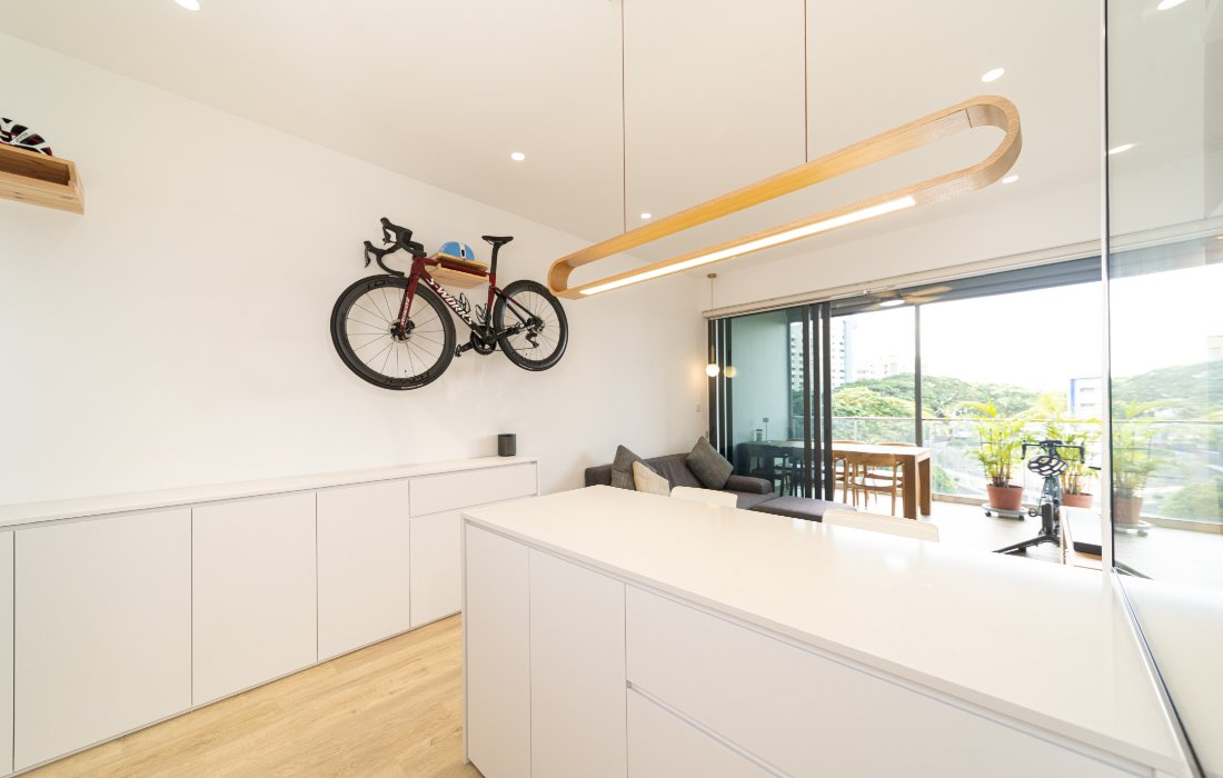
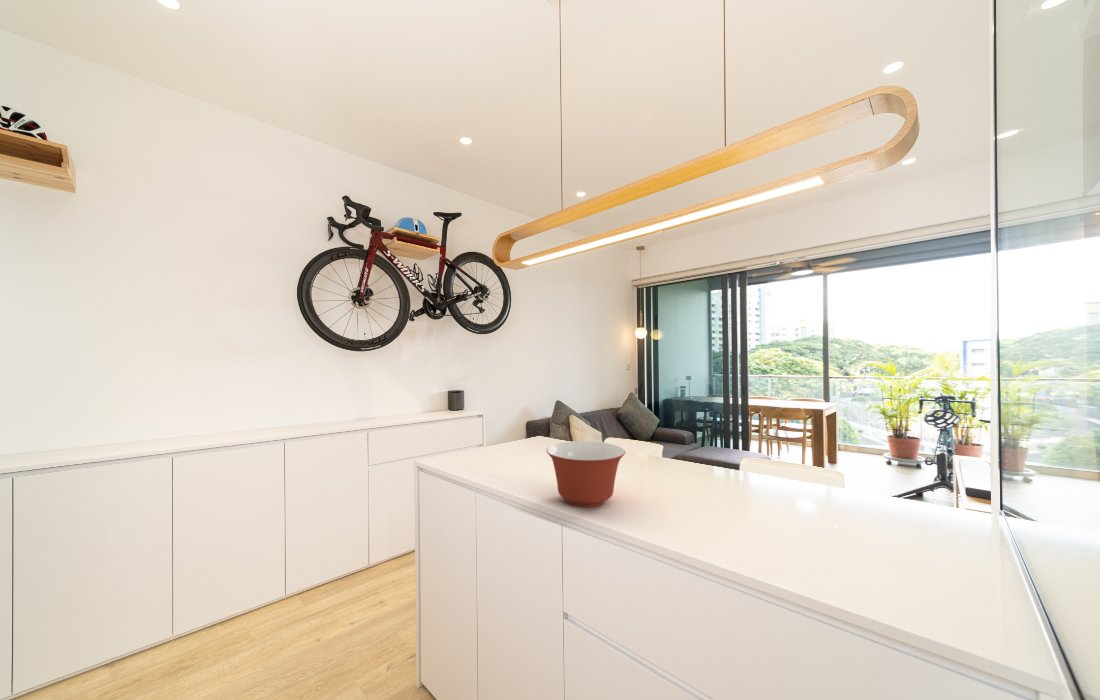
+ mixing bowl (585, 474)
